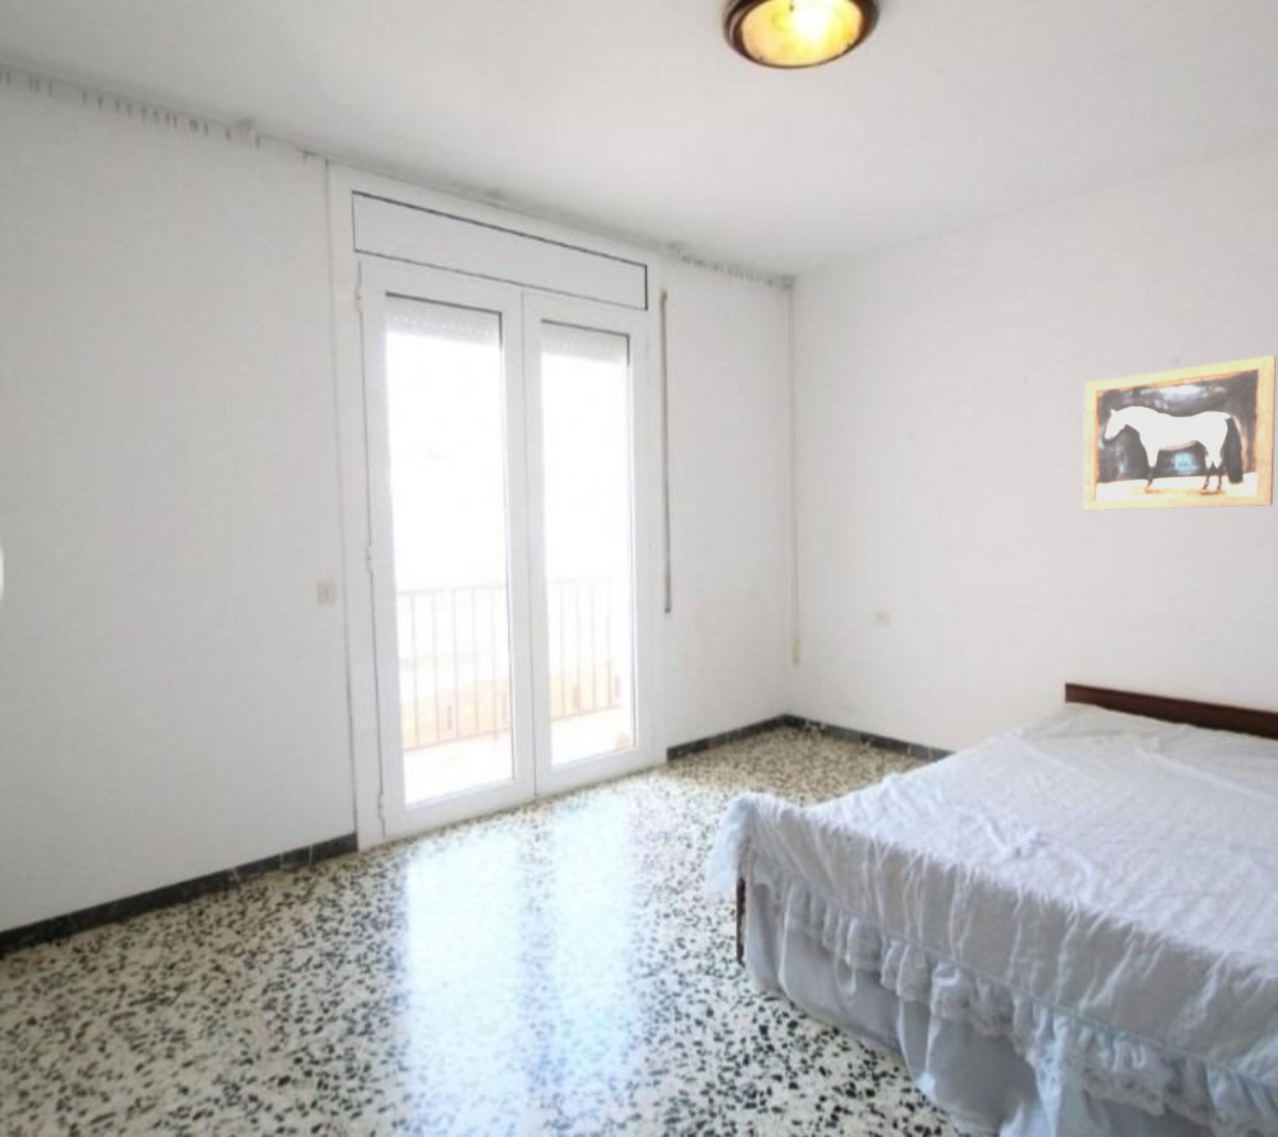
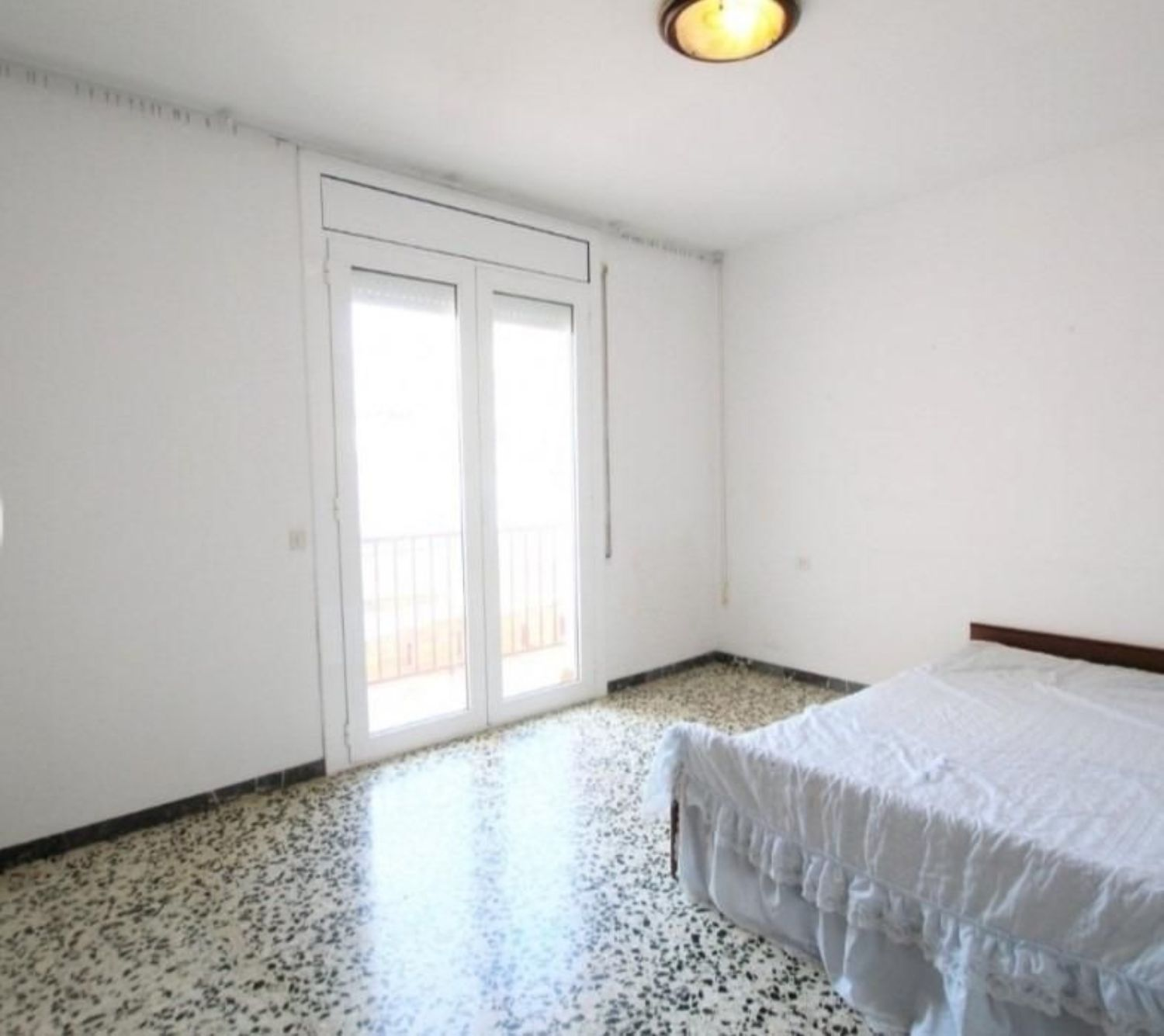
- wall art (1172, 439)
